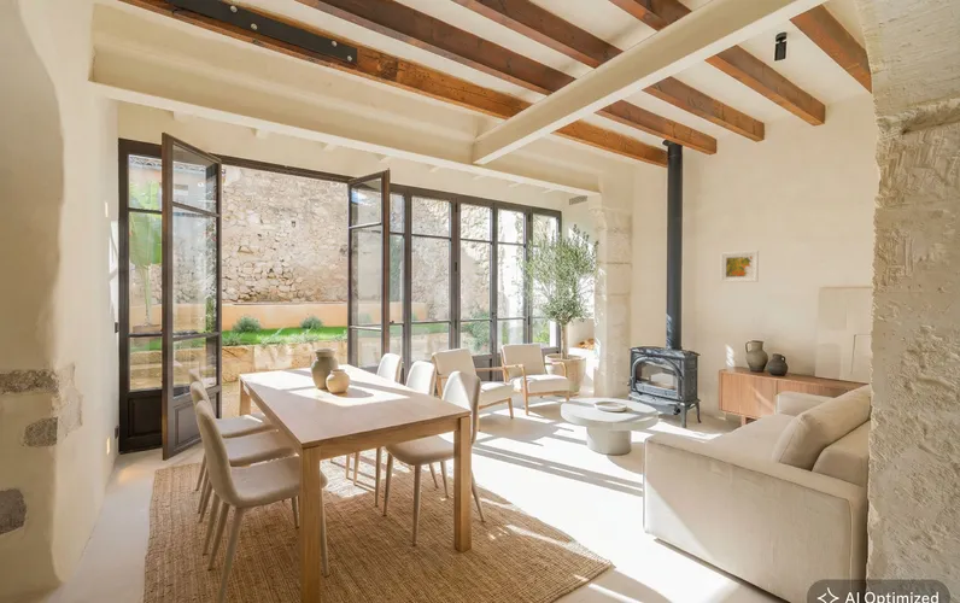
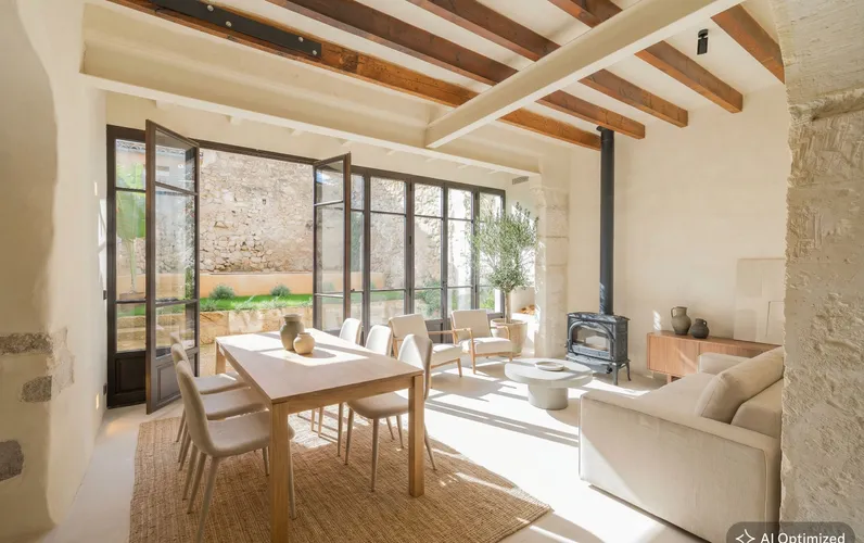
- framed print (738, 267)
